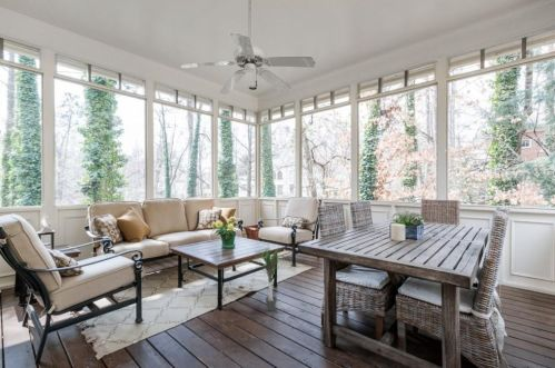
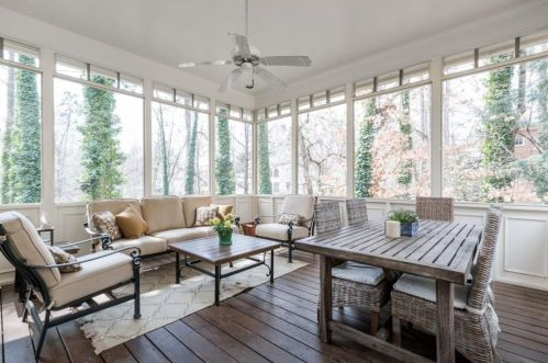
- potted plant (270, 275)
